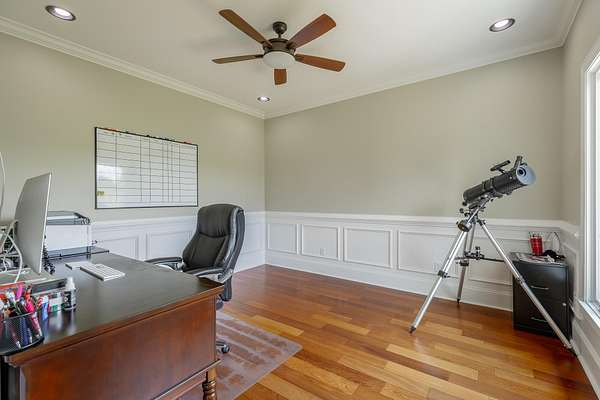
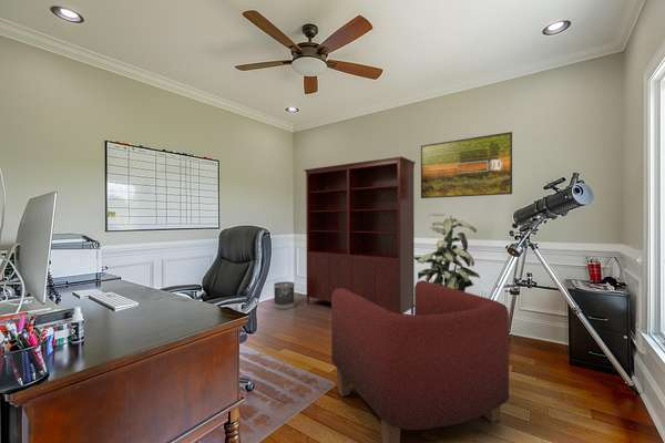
+ wastebasket (284, 295)
+ armchair (416, 351)
+ bookshelf (356, 237)
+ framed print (462, 167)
+ indoor plant (443, 272)
